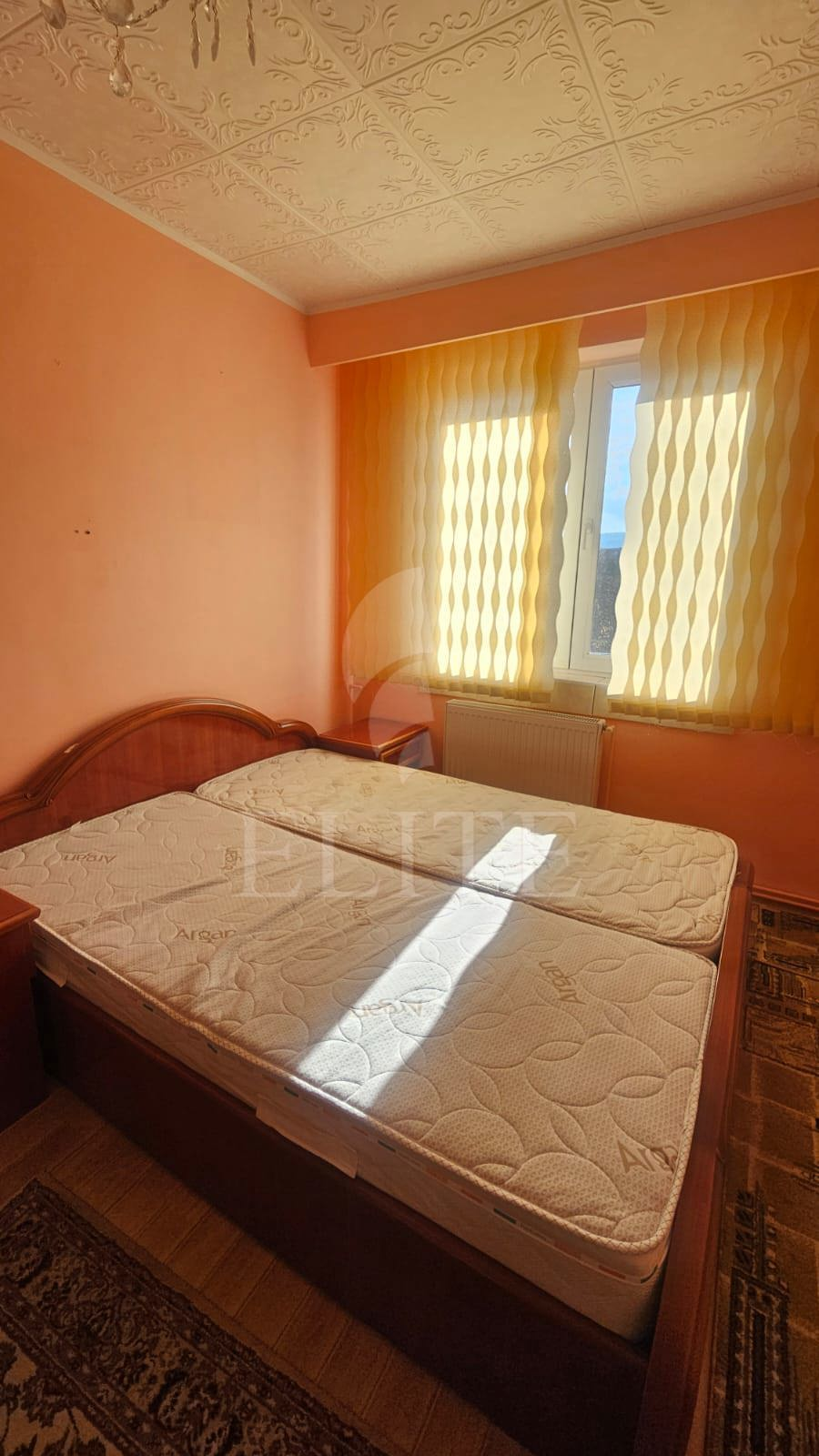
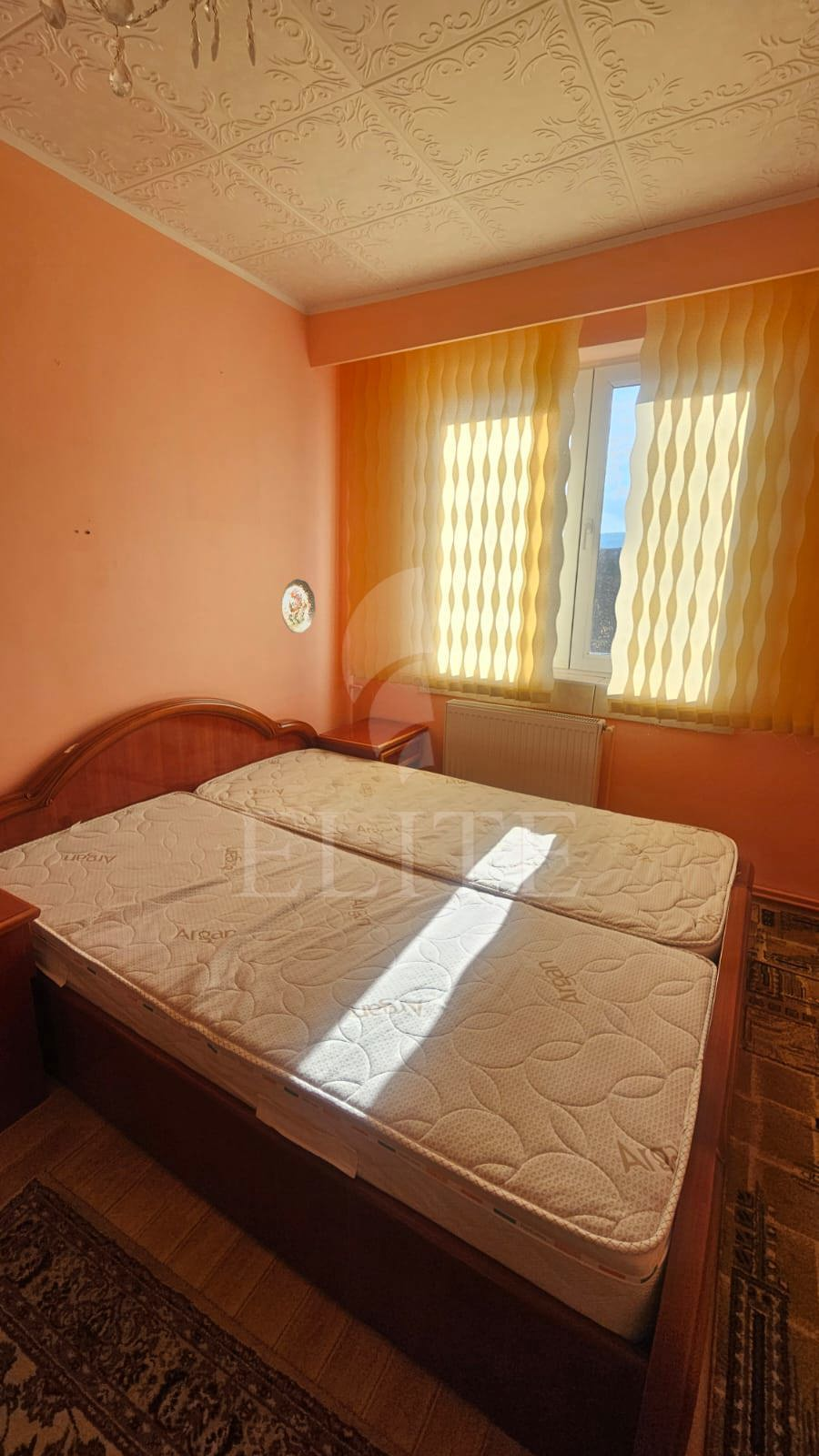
+ decorative plate (297, 606)
